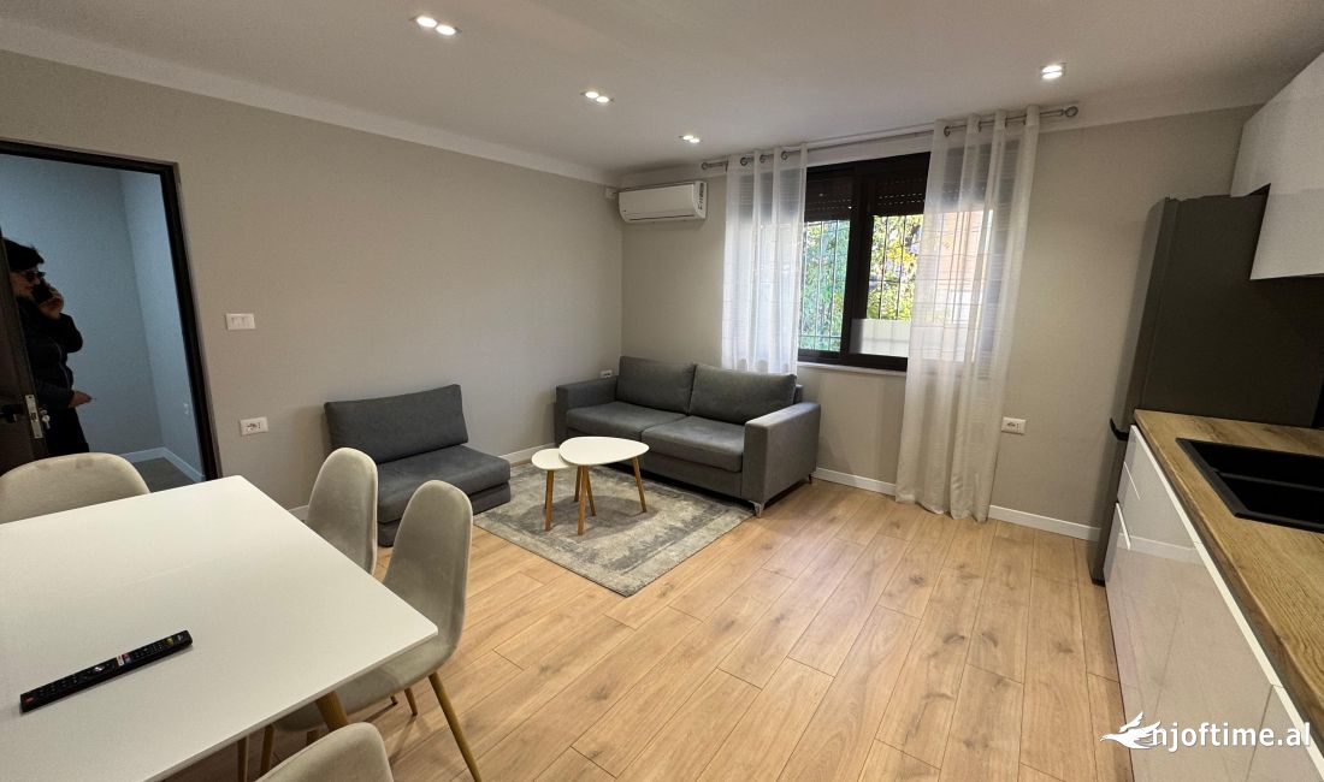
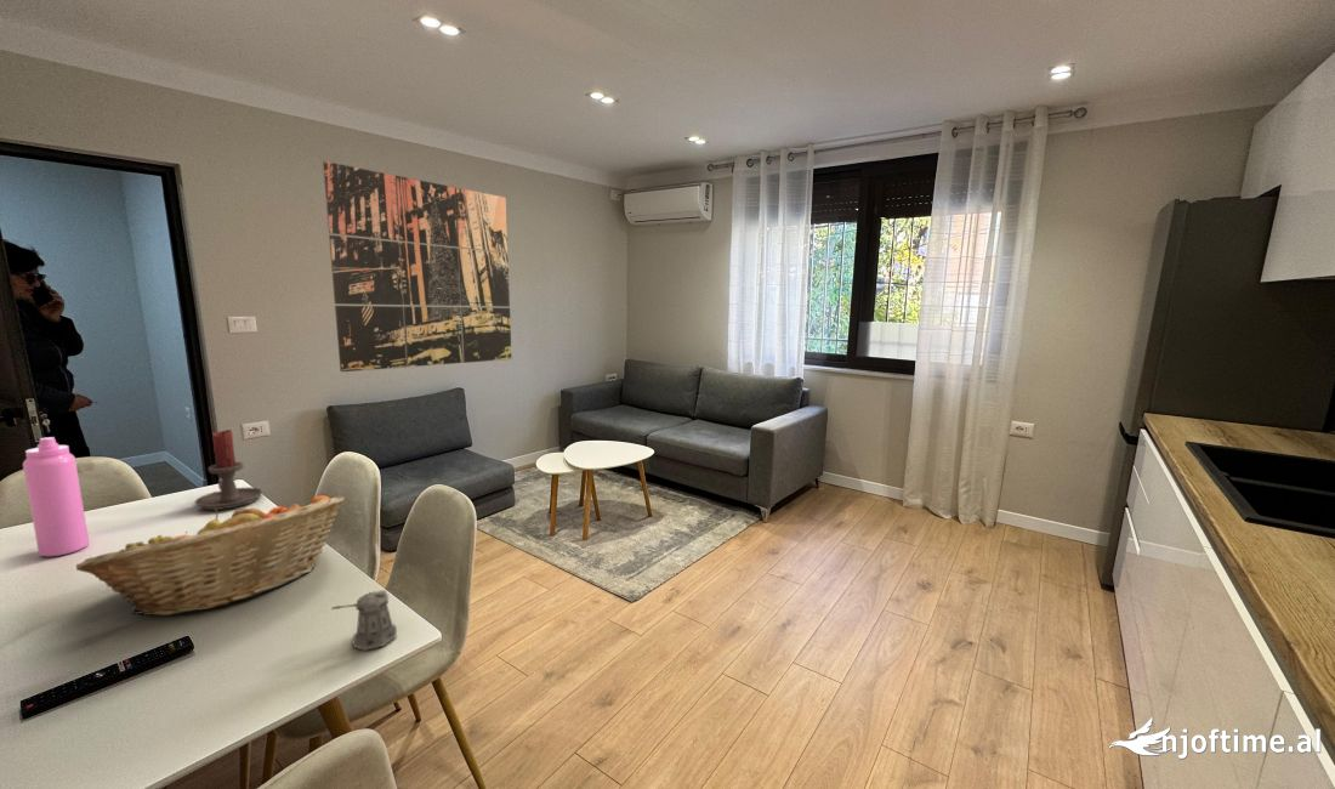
+ candle holder (223, 465)
+ pepper shaker (369, 615)
+ fruit basket (229, 544)
+ water bottle (55, 494)
+ wall art (431, 276)
